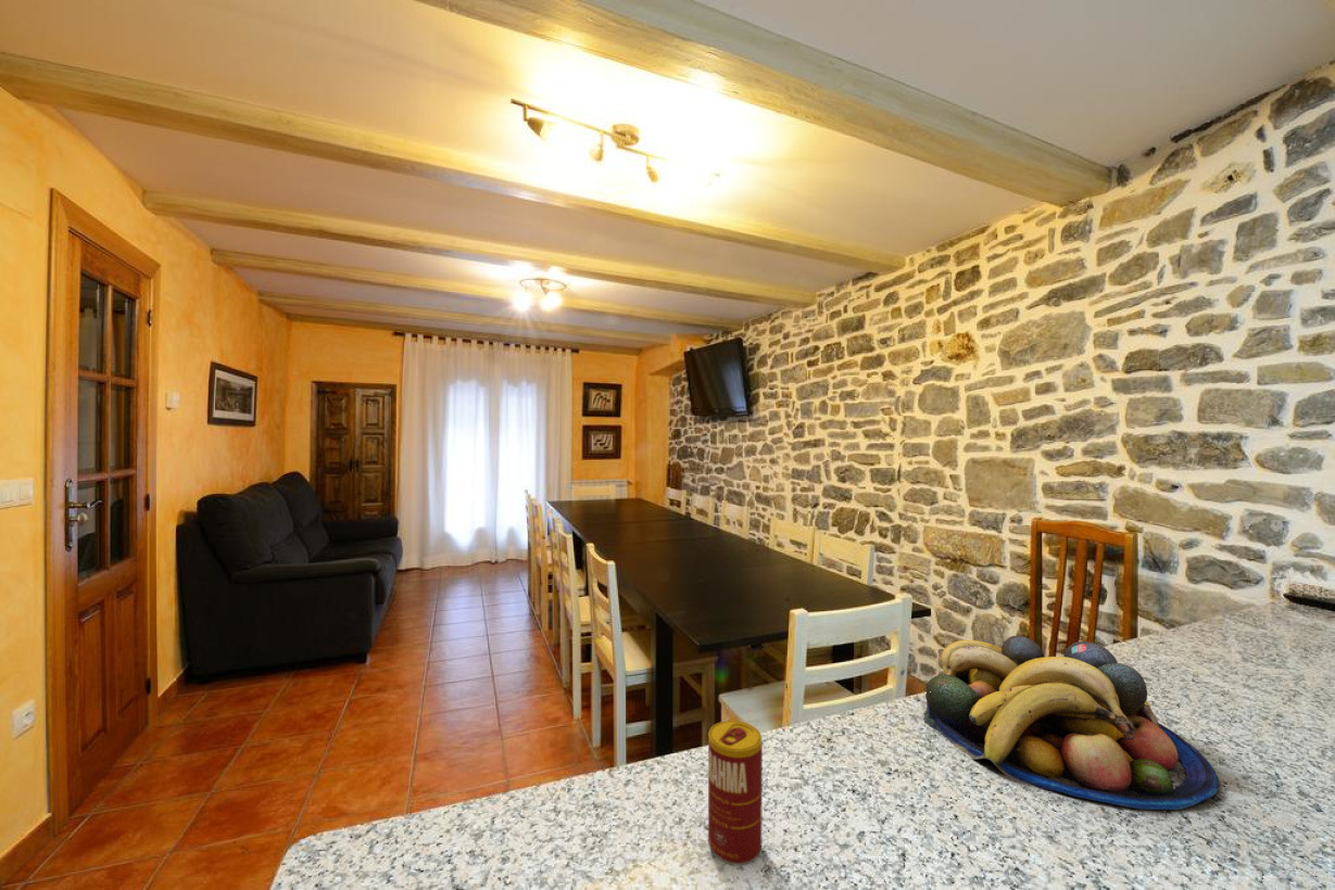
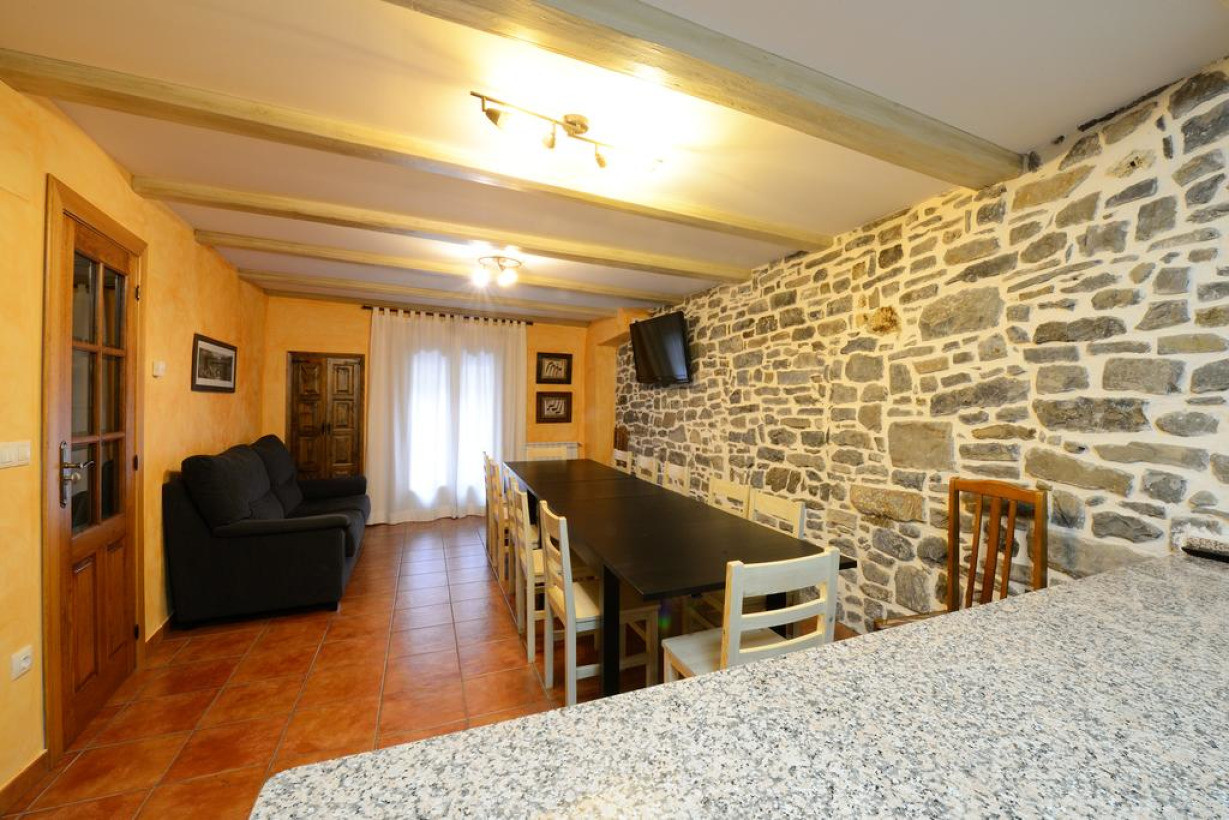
- beverage can (734, 789)
- fruit bowl (1053, 691)
